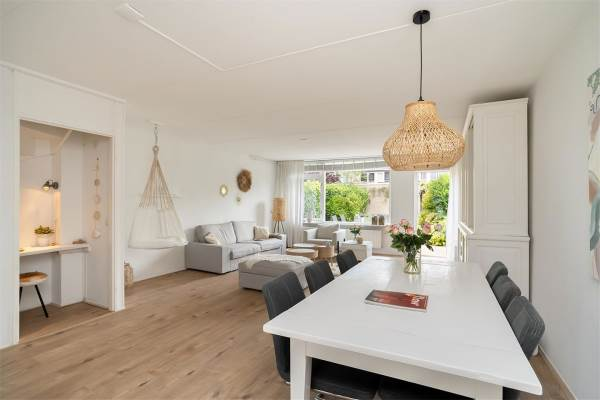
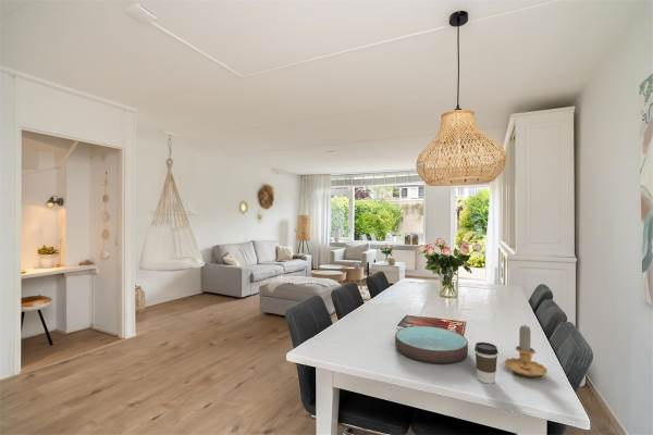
+ bowl (430, 343)
+ coffee cup (485, 362)
+ candle (526, 346)
